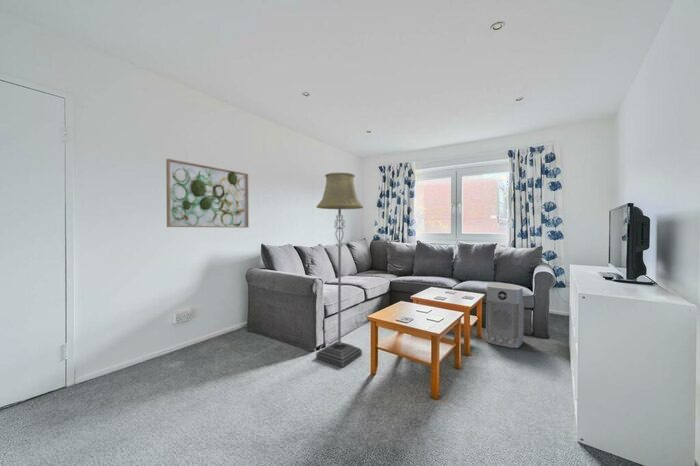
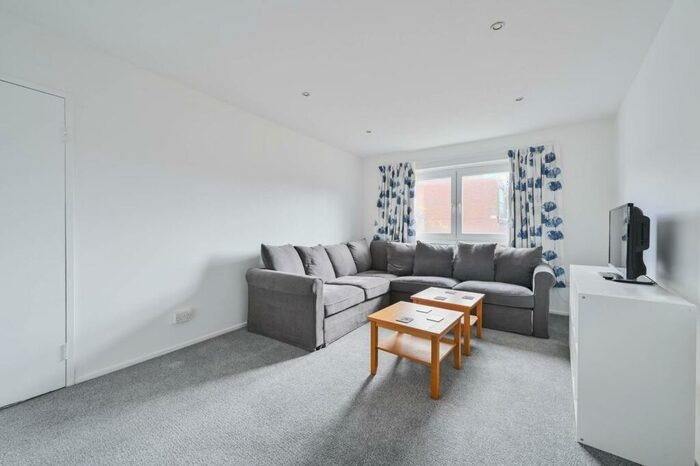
- wall art (212, 197)
- floor lamp (339, 266)
- air purifier (504, 313)
